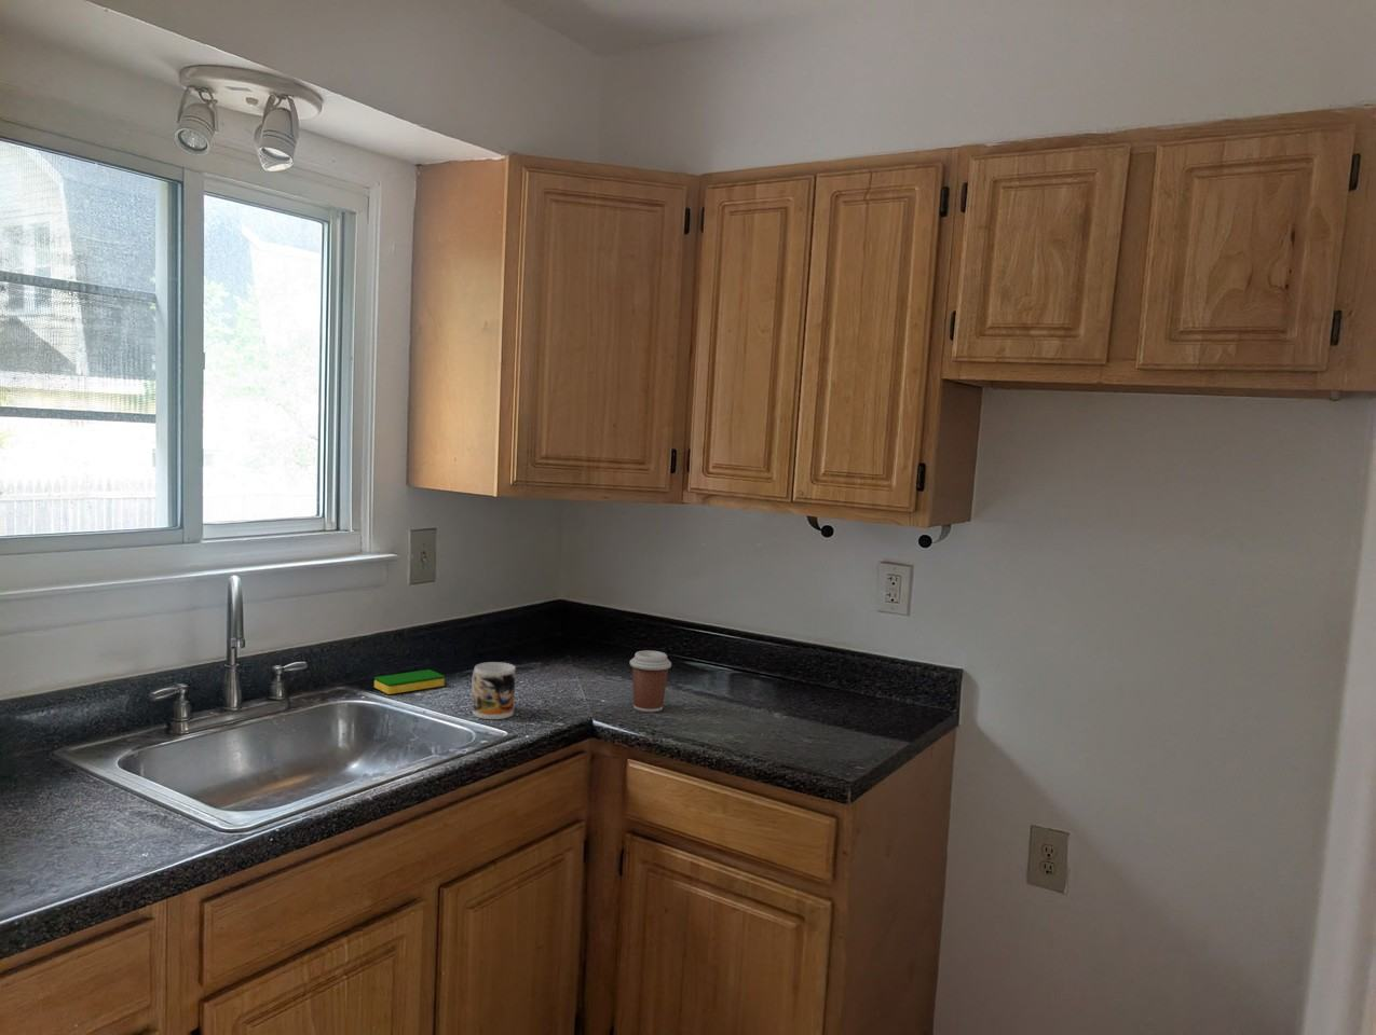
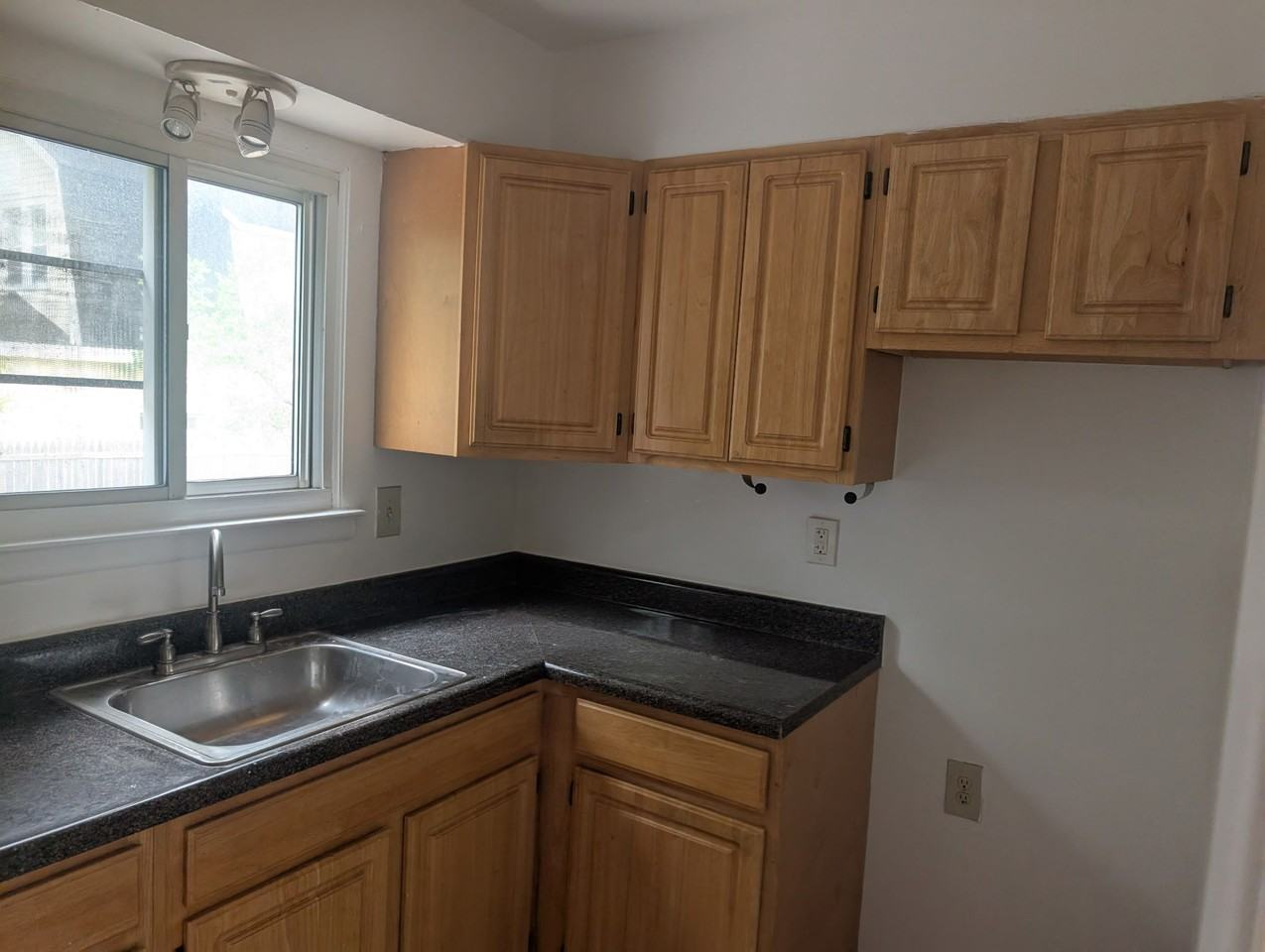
- coffee cup (648, 681)
- dish sponge (409, 682)
- mug (488, 688)
